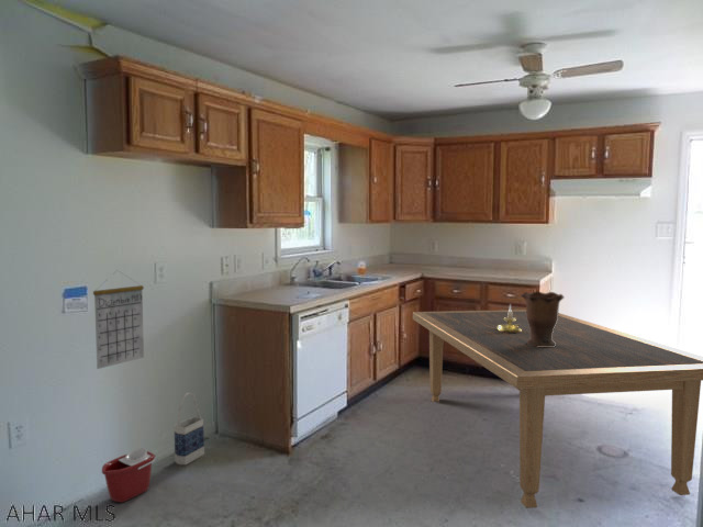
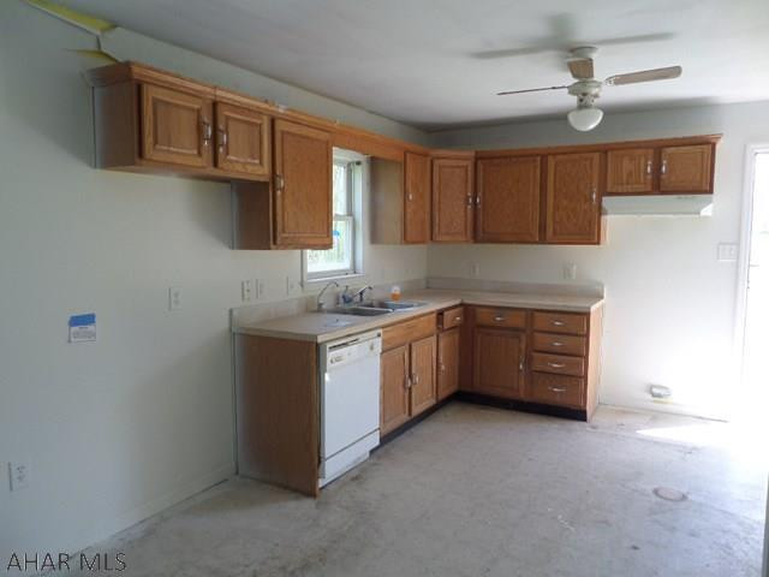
- bucket (127, 474)
- dining table (534, 385)
- candle holder (511, 317)
- bag (189, 425)
- calendar (120, 316)
- vase (540, 318)
